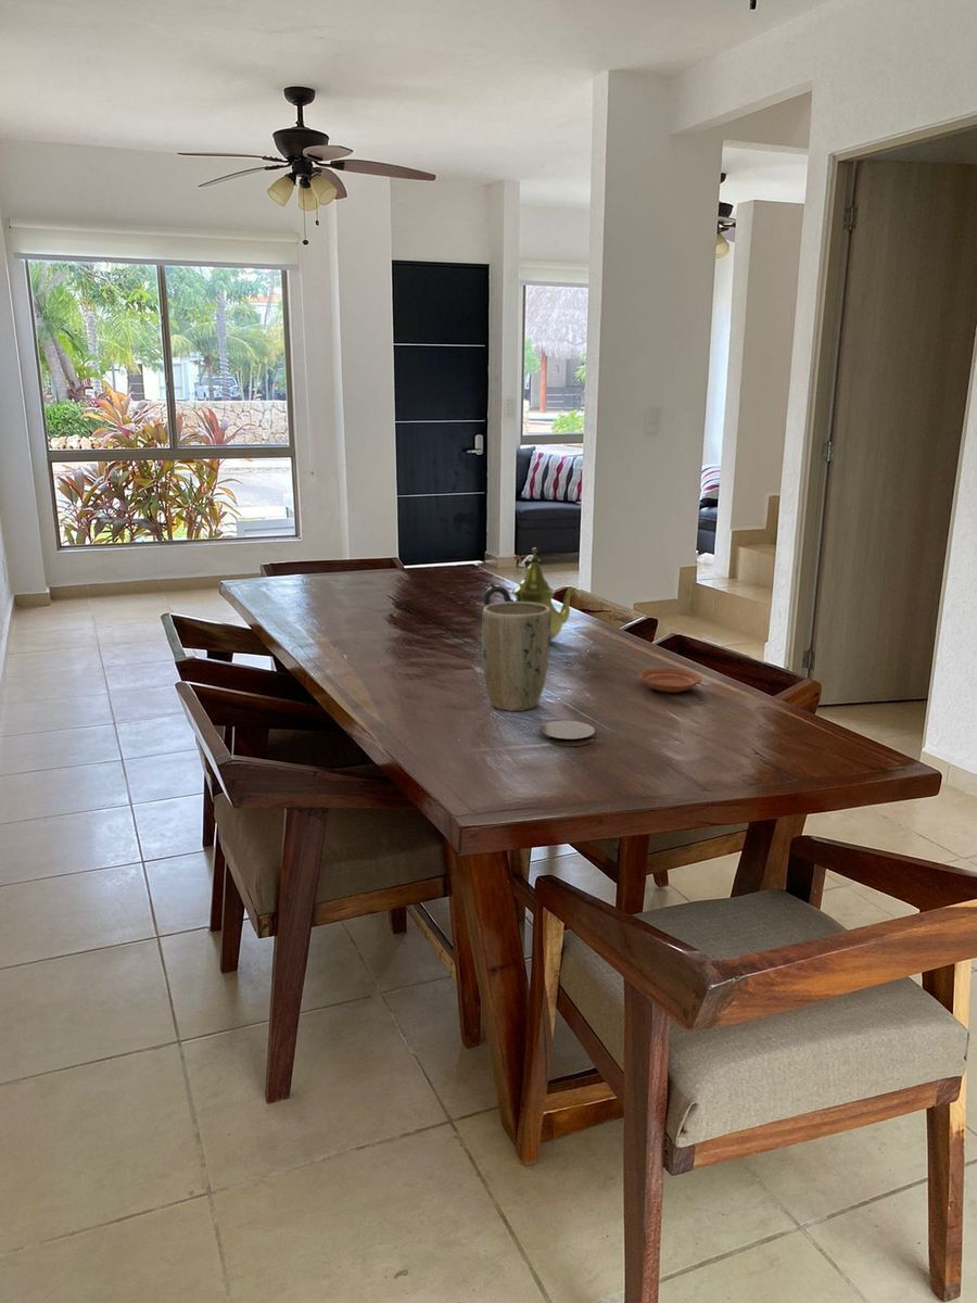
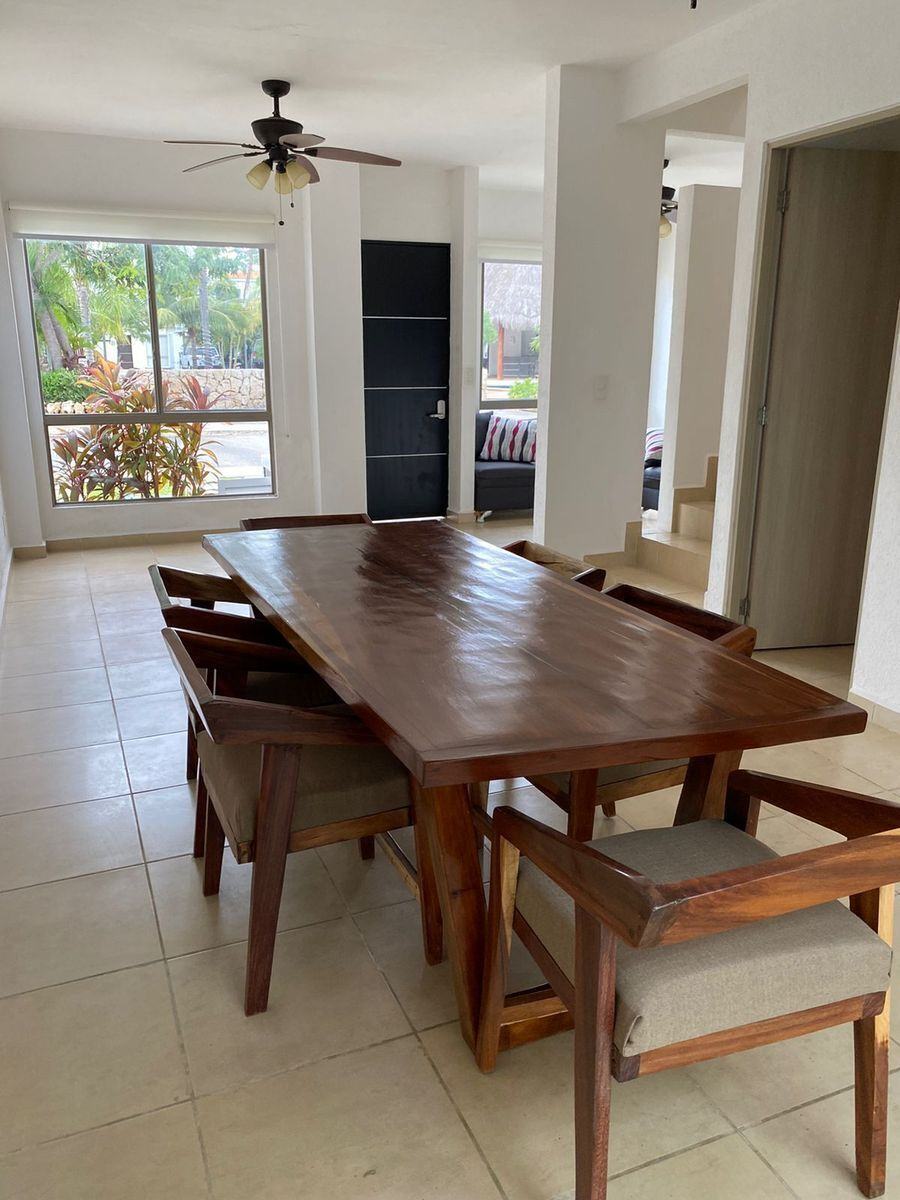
- teapot (531, 595)
- plant pot (516, 656)
- plate (669, 683)
- coaster (567, 733)
